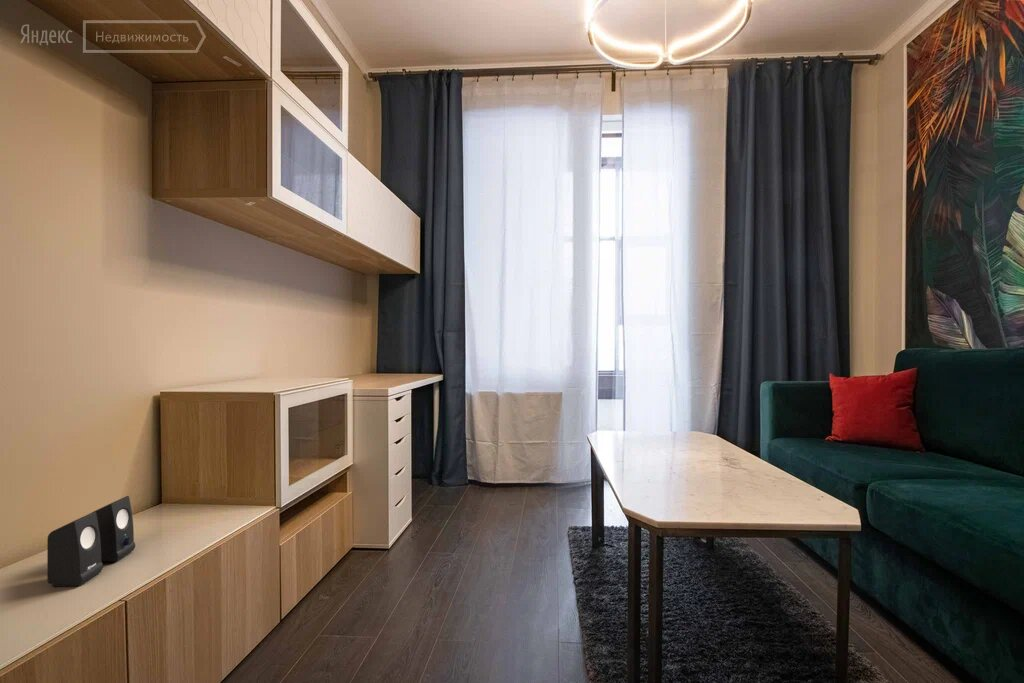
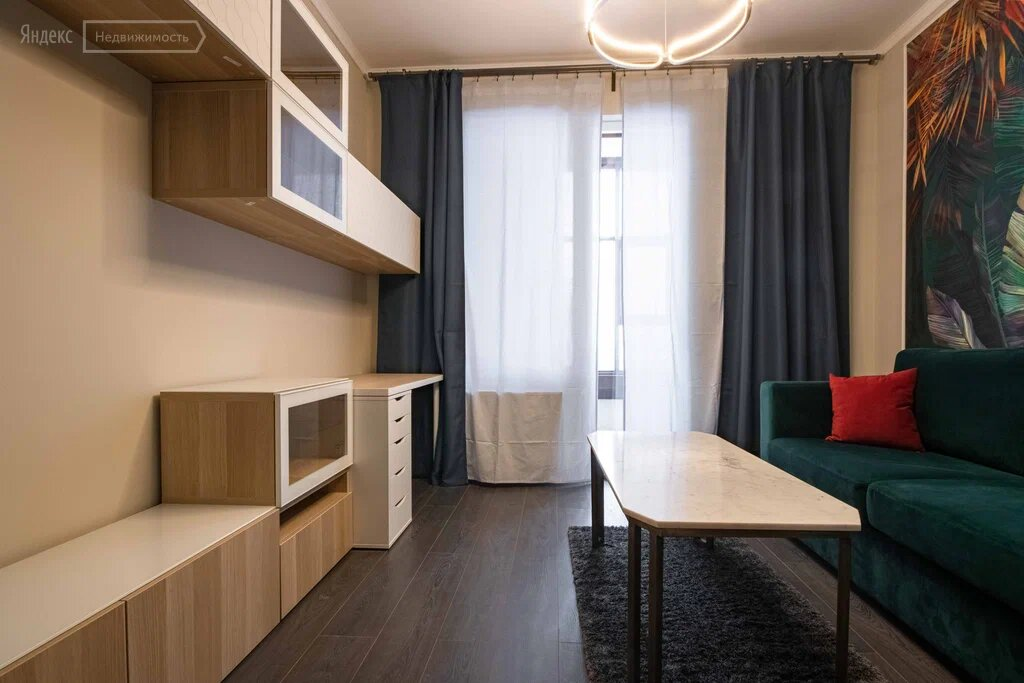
- speaker (96, 537)
